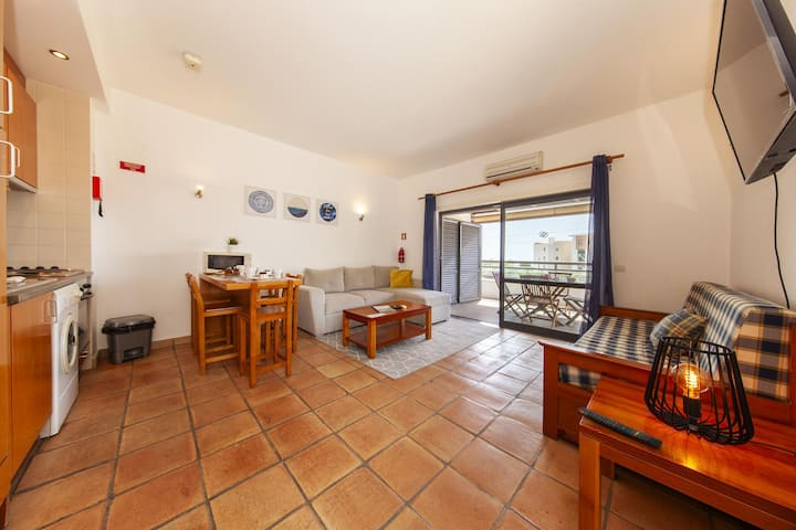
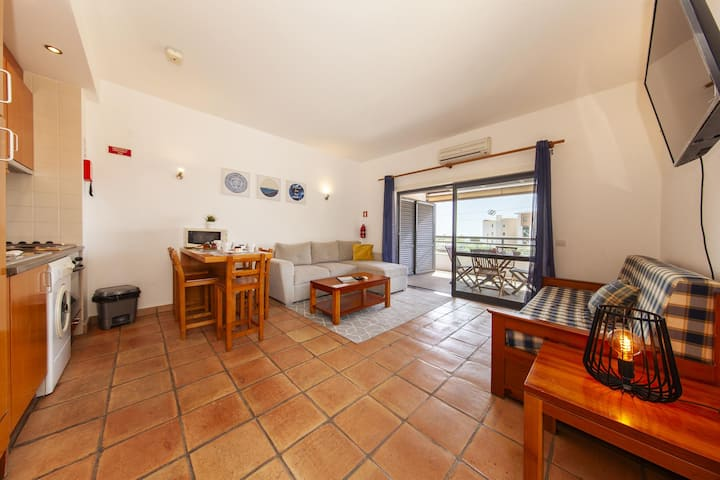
- remote control (615, 425)
